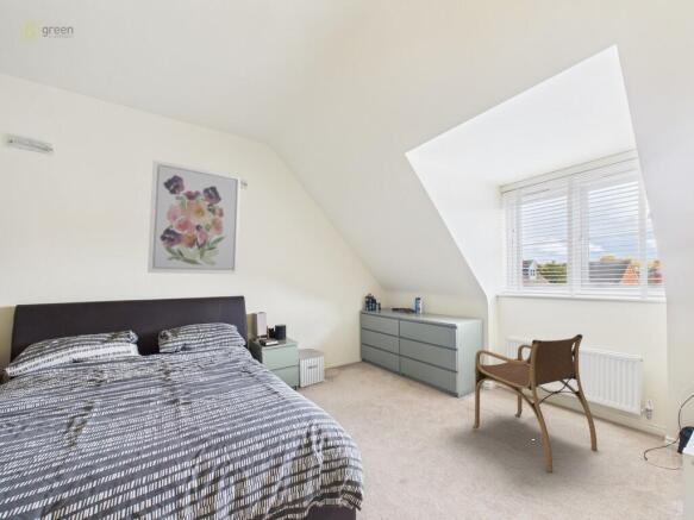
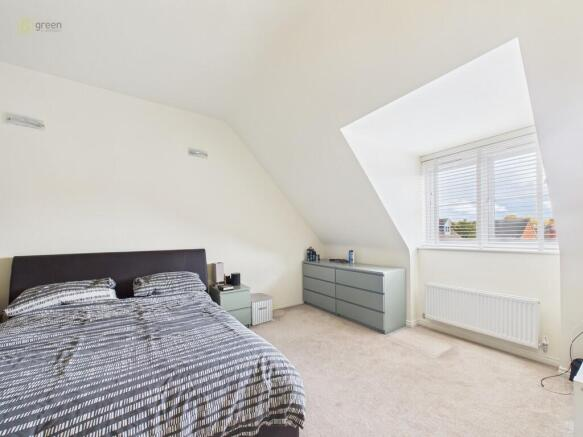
- wall art (198, 220)
- armchair (530, 384)
